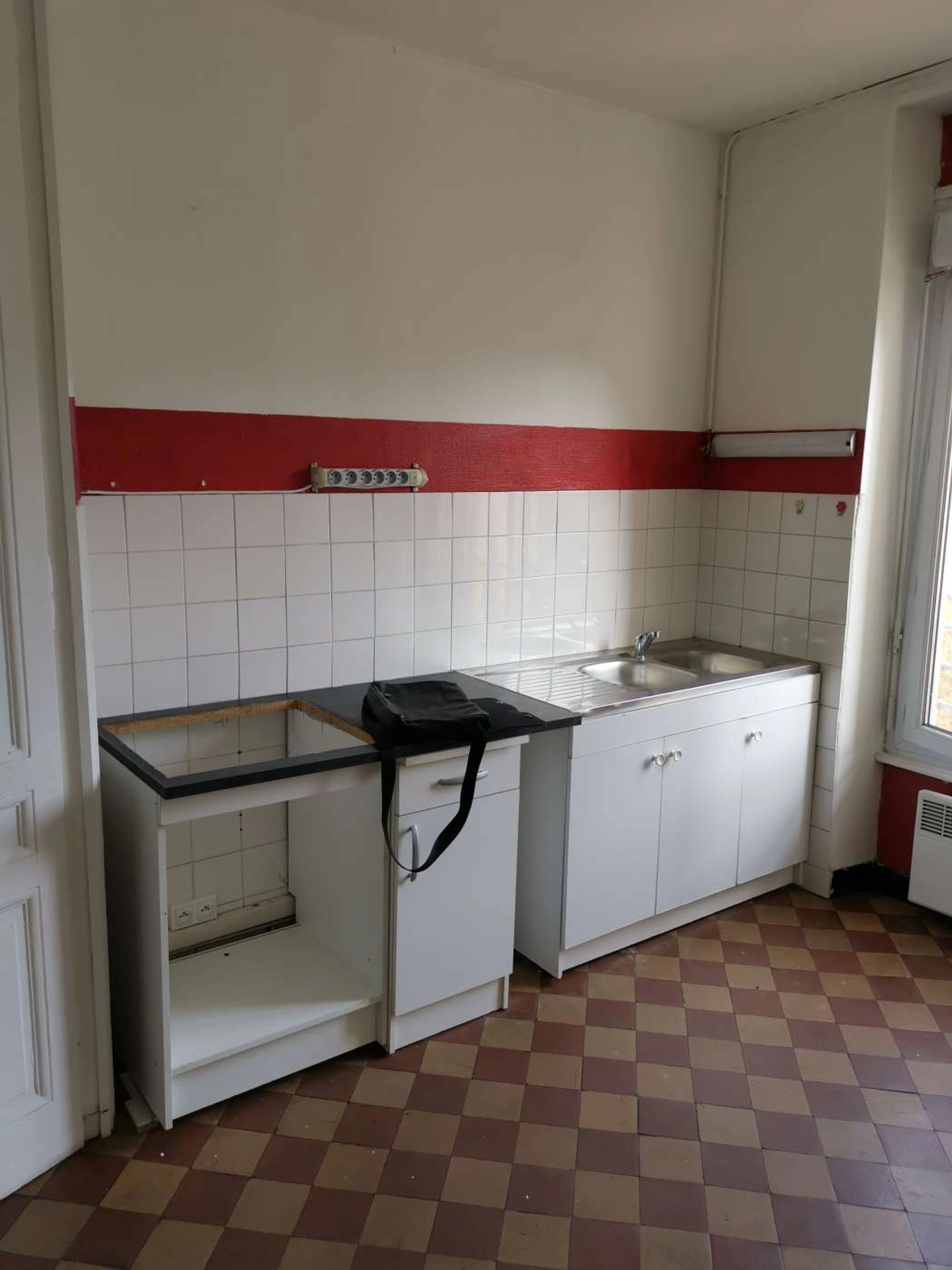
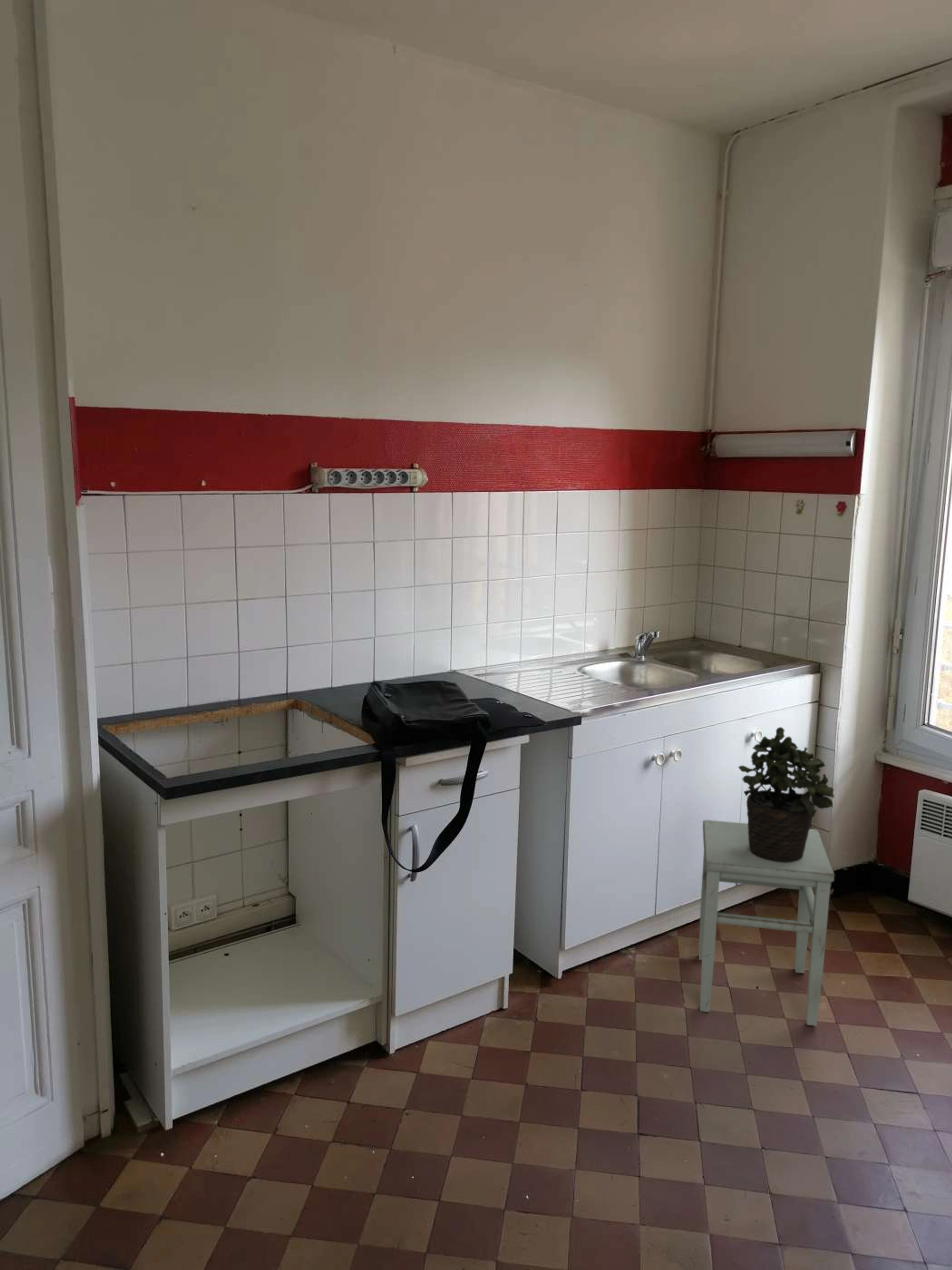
+ potted plant (781, 790)
+ stool (759, 918)
